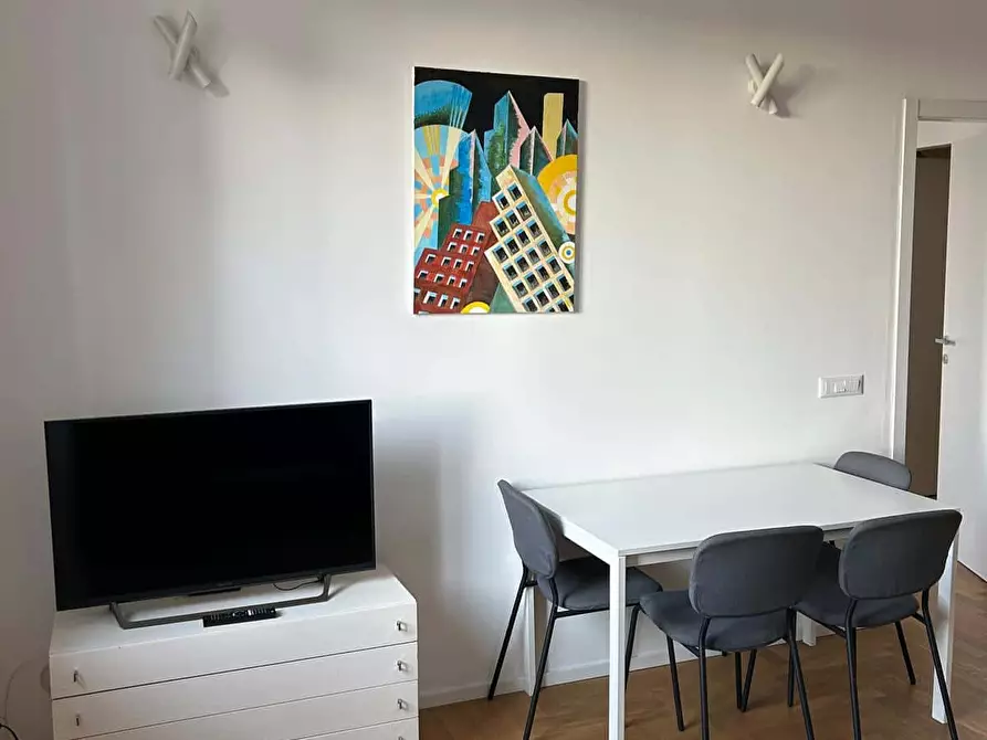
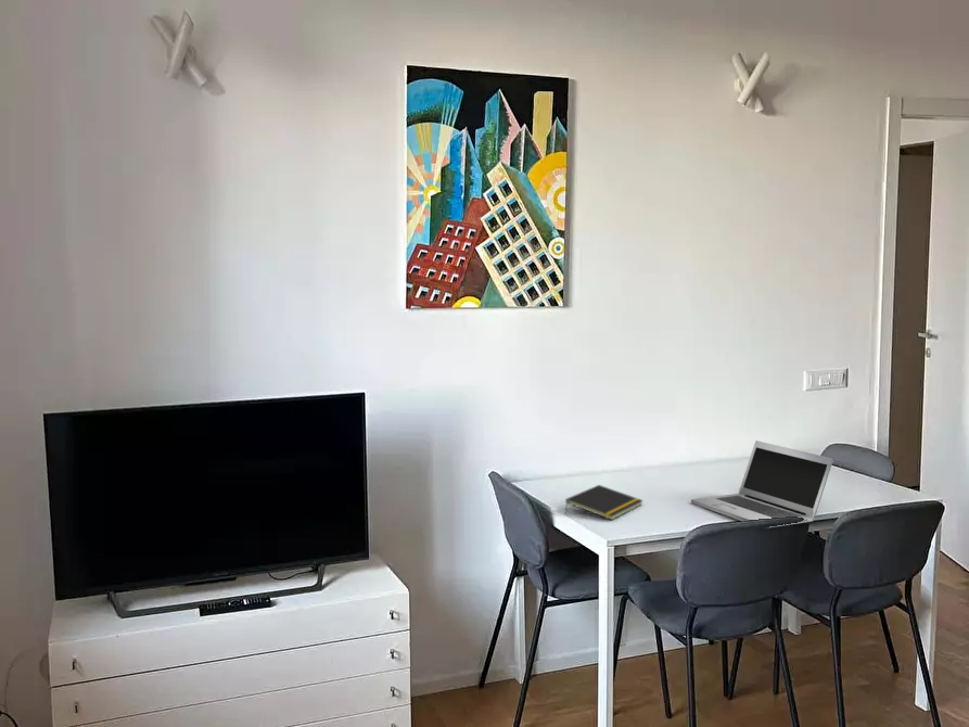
+ laptop (760, 482)
+ notepad (604, 501)
